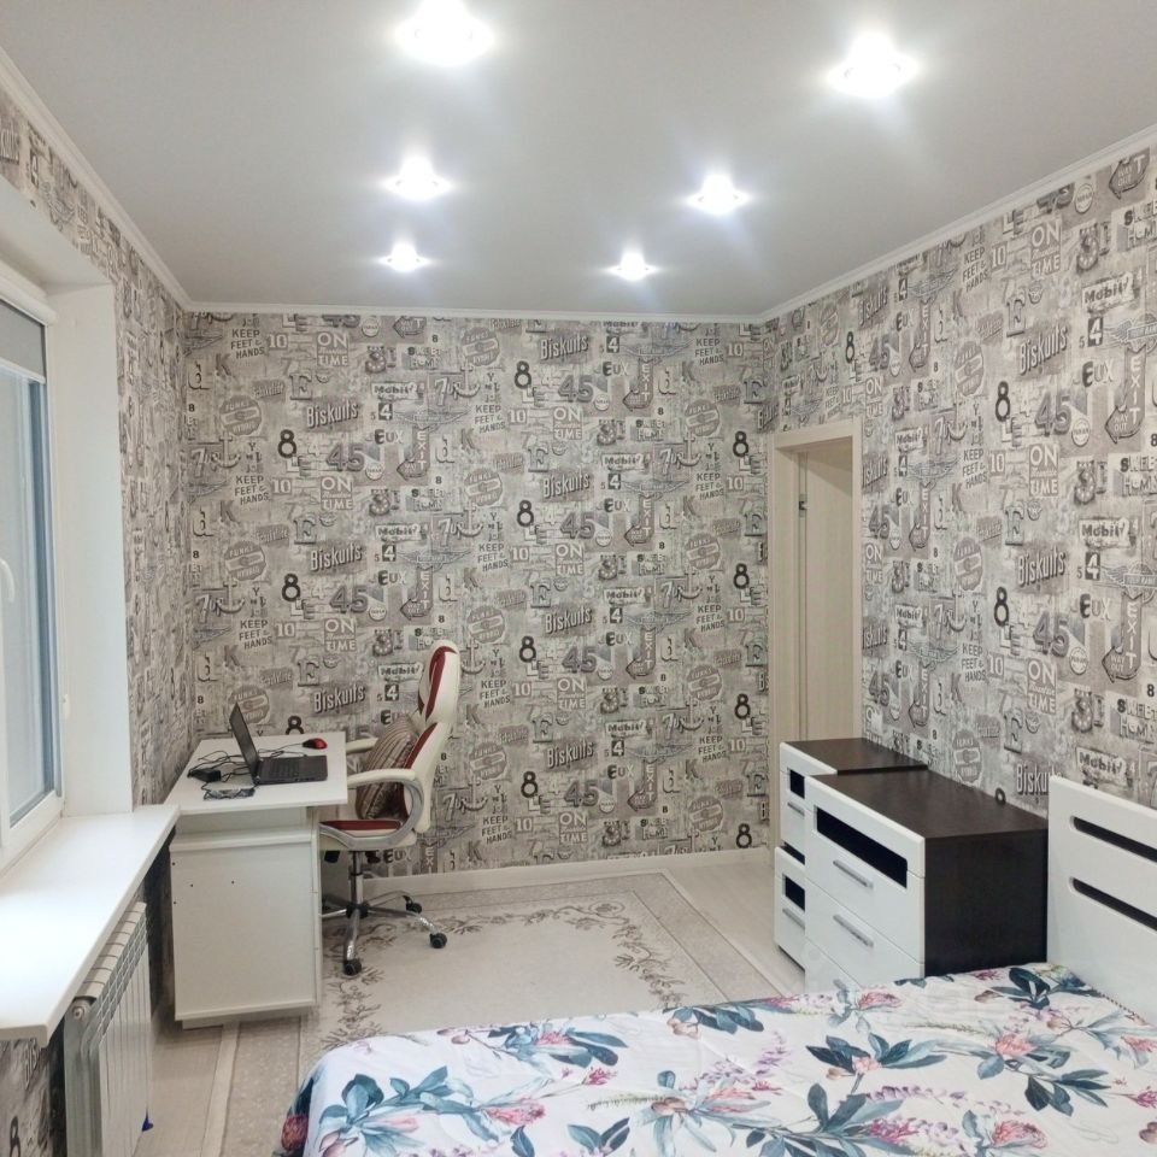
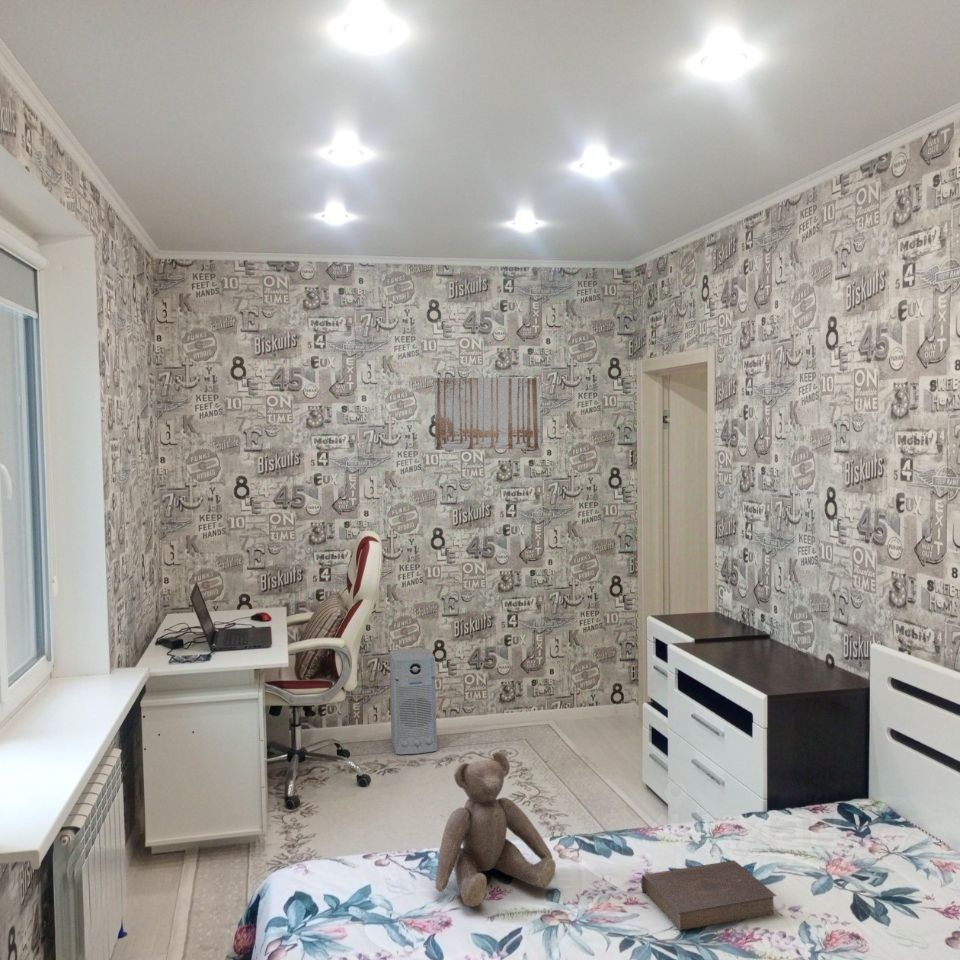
+ book (707, 894)
+ air purifier (412, 699)
+ teddy bear (493, 825)
+ wall art (488, 413)
